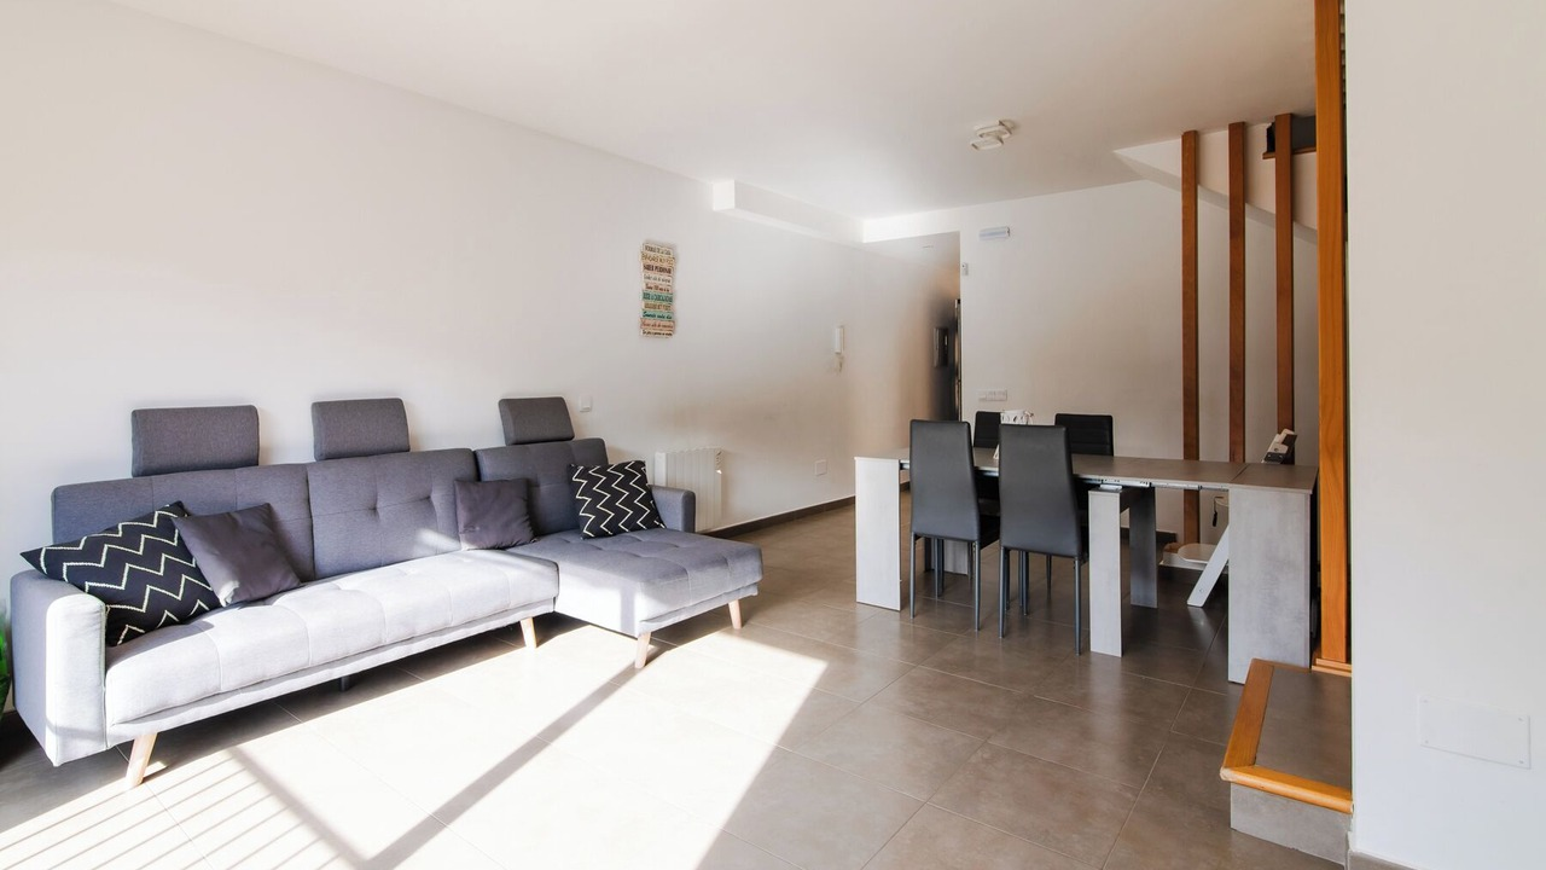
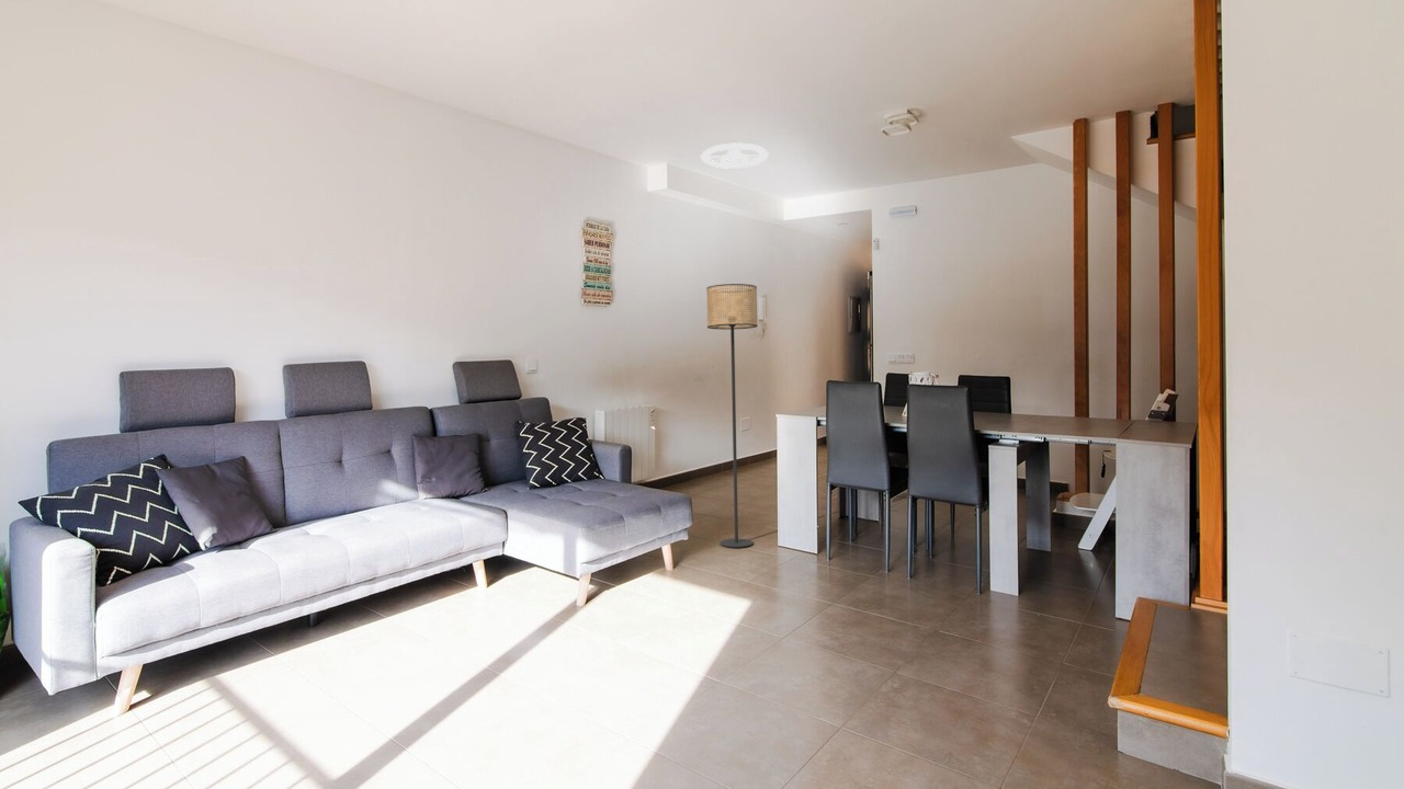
+ floor lamp (734, 415)
+ ceiling light (734, 156)
